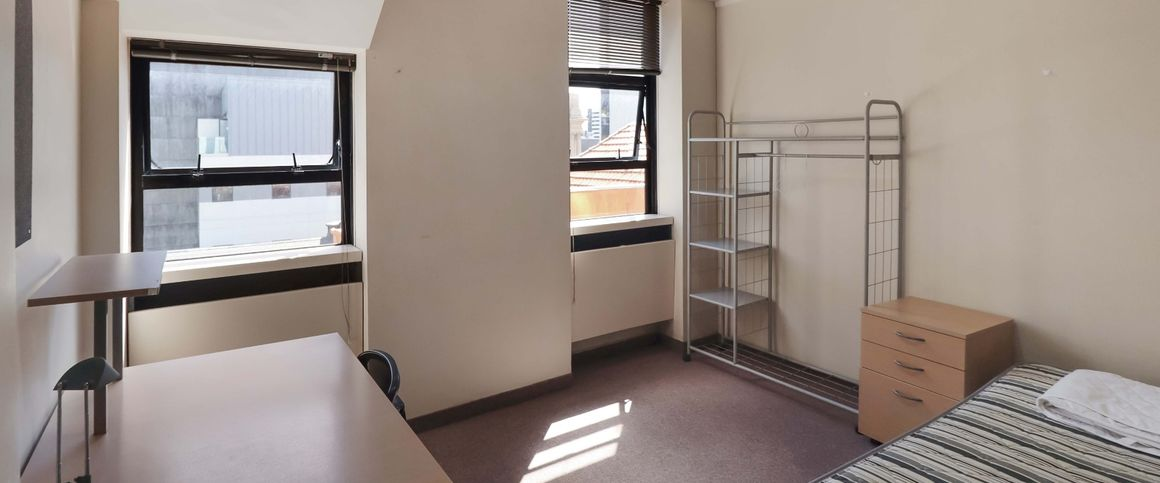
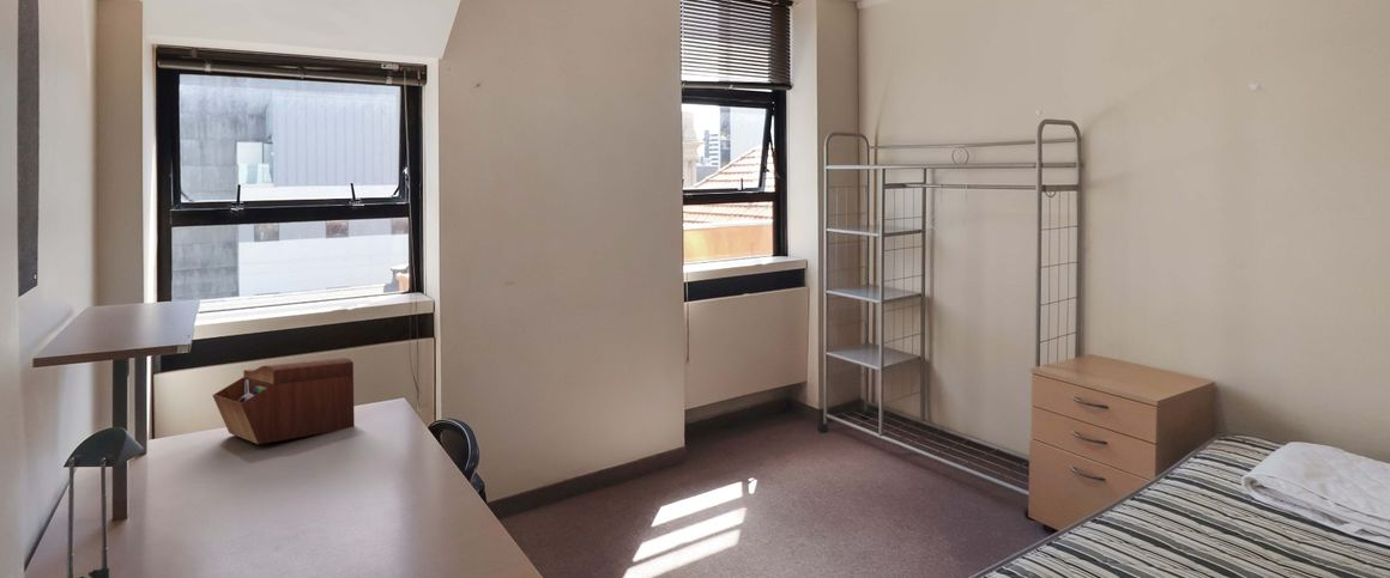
+ sewing box (283, 396)
